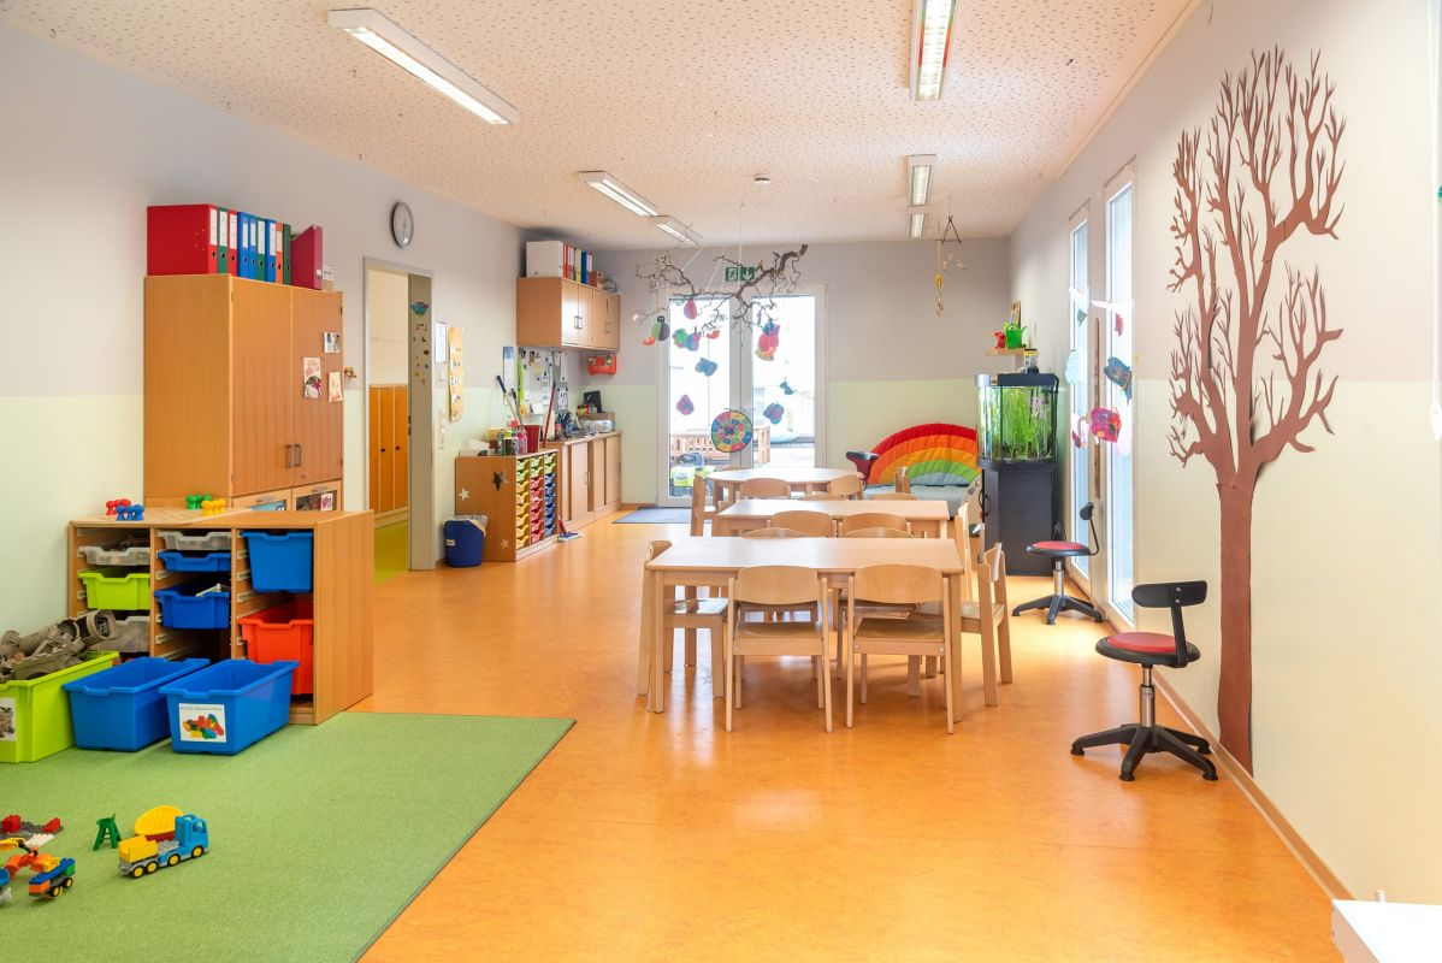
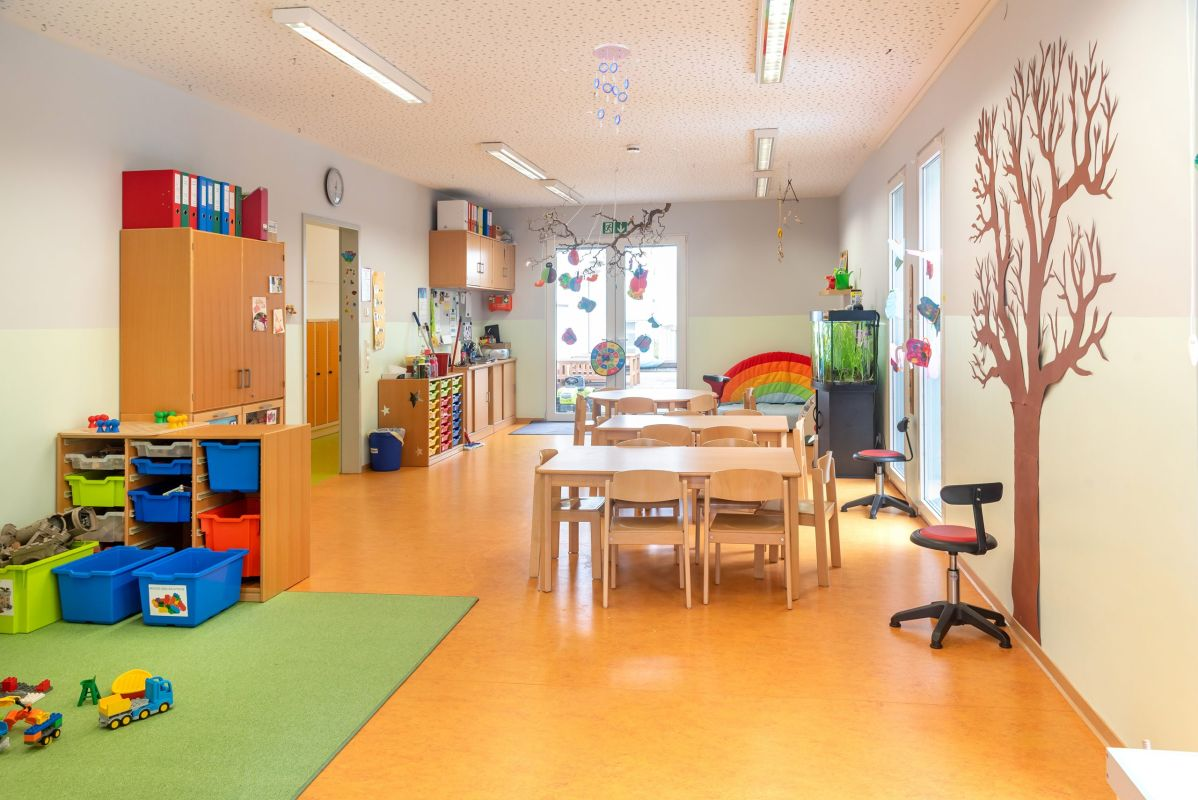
+ ceiling mobile (611, 90)
